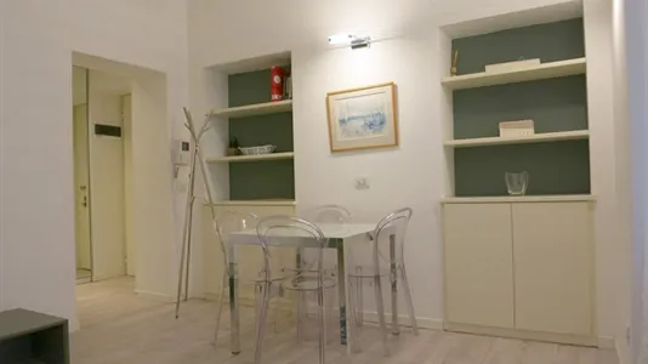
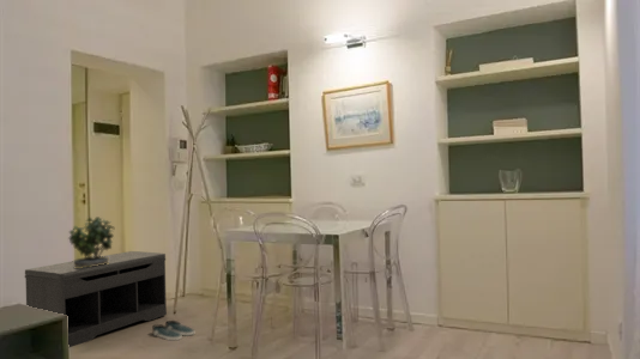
+ shoe (173, 329)
+ bench (101, 293)
+ potted plant (91, 238)
